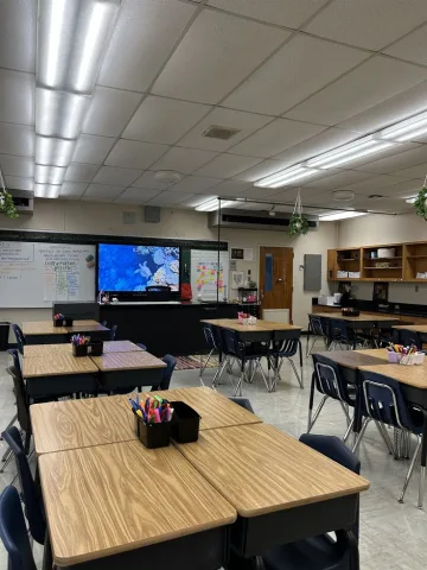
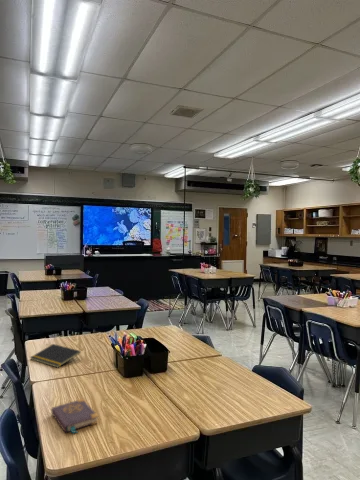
+ notepad (55, 355)
+ book (74, 414)
